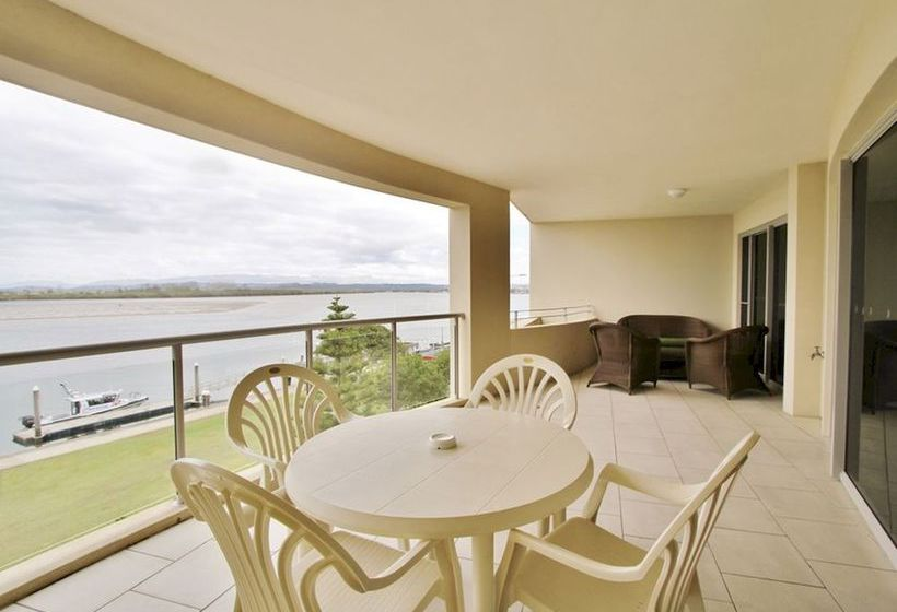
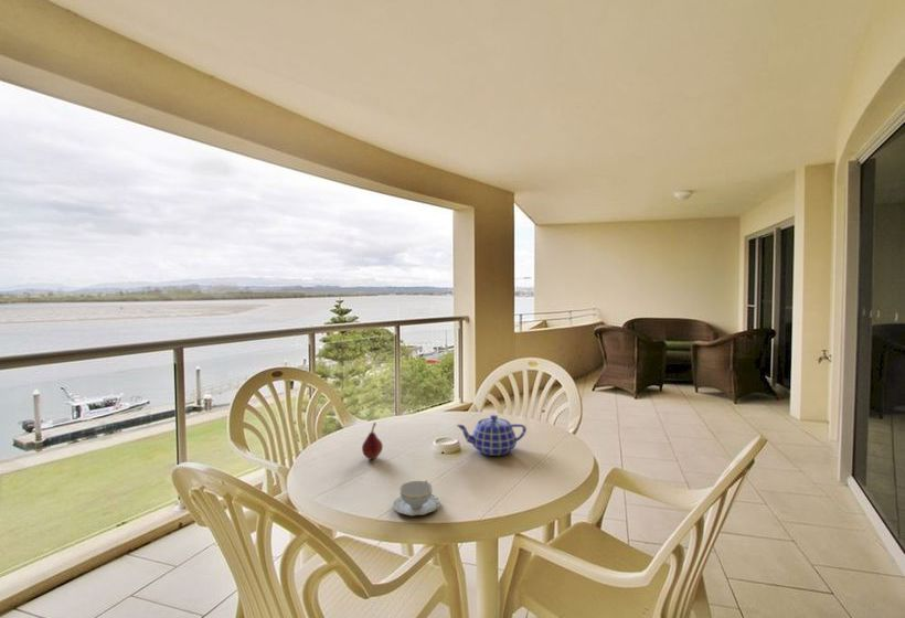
+ fruit (372, 440)
+ chinaware (416, 497)
+ teapot (491, 433)
